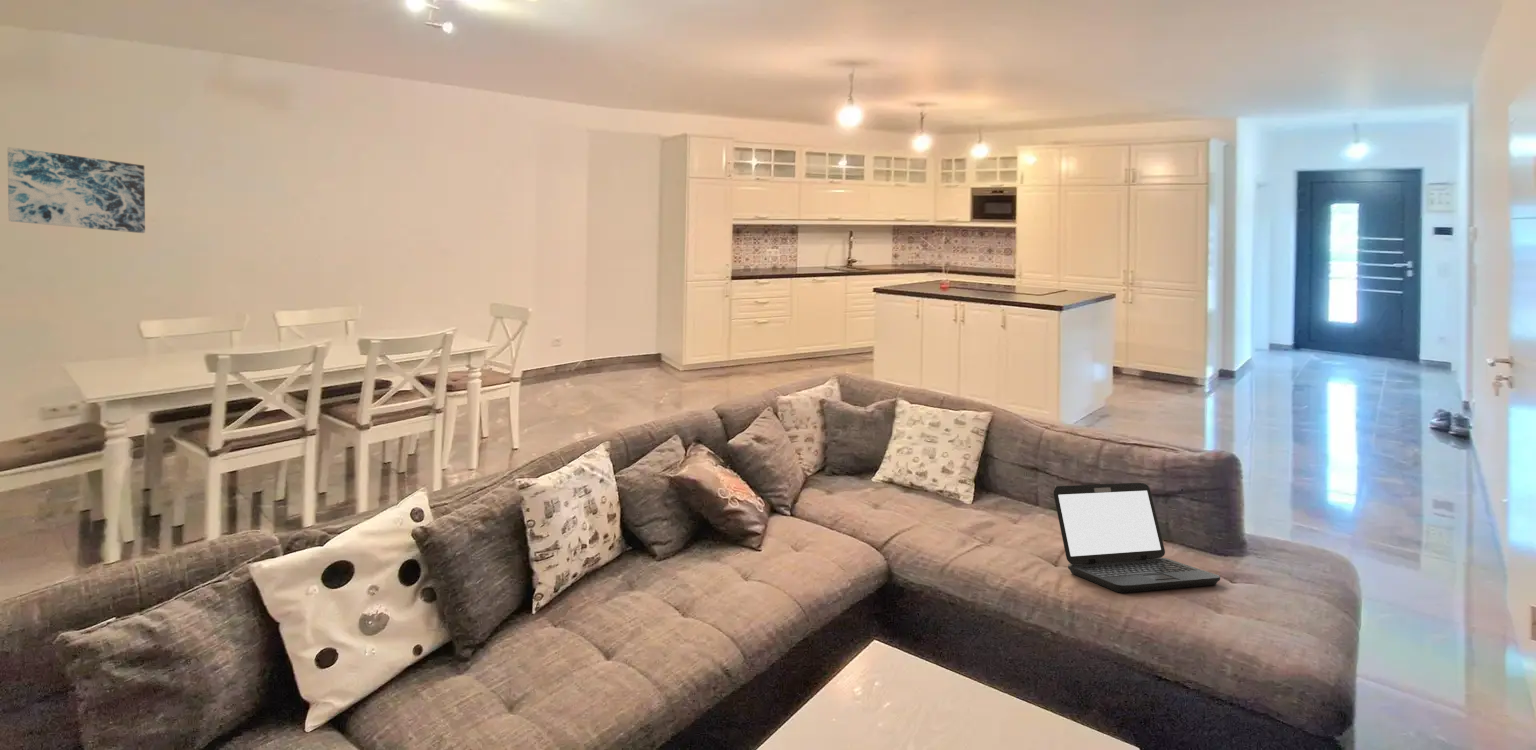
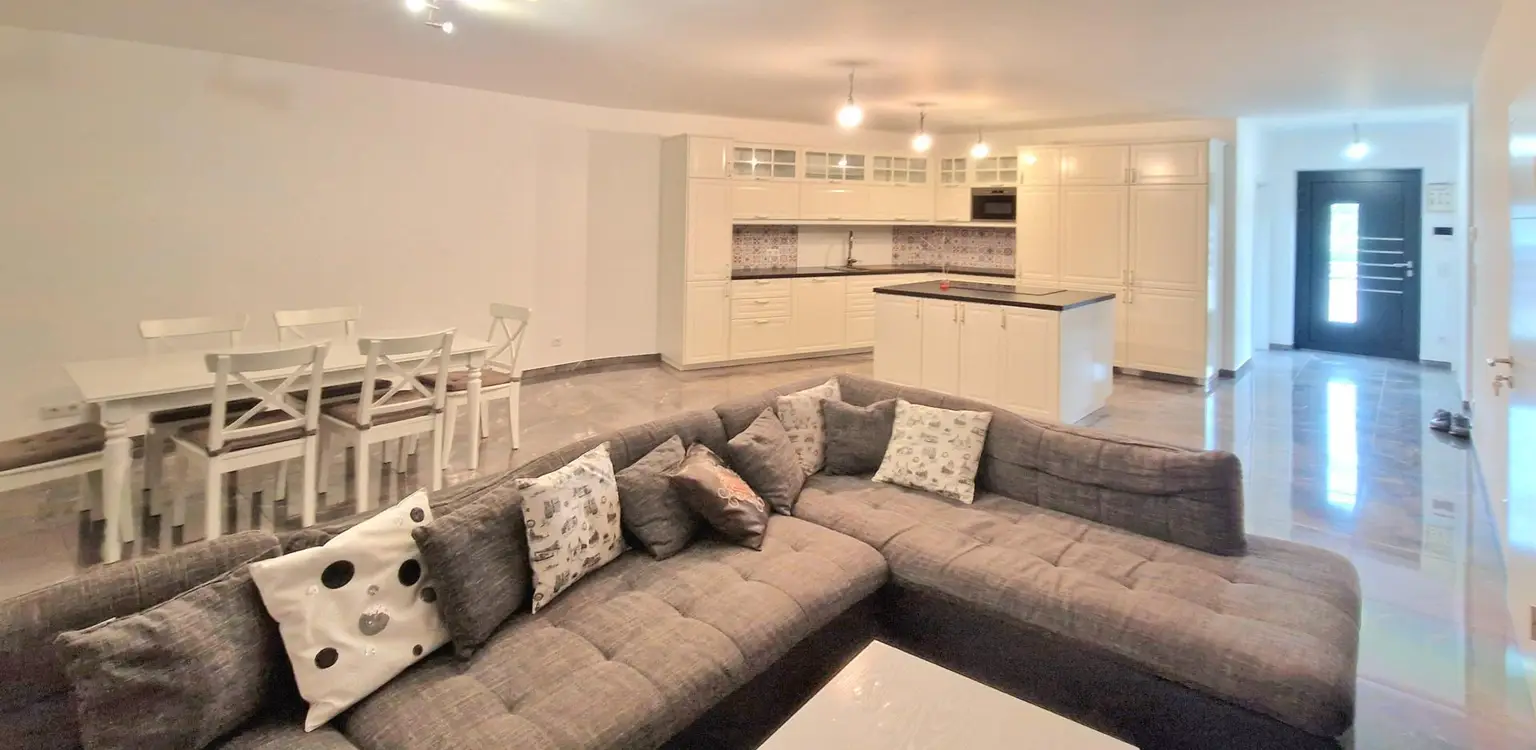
- laptop (1134, 533)
- wall art (79, 192)
